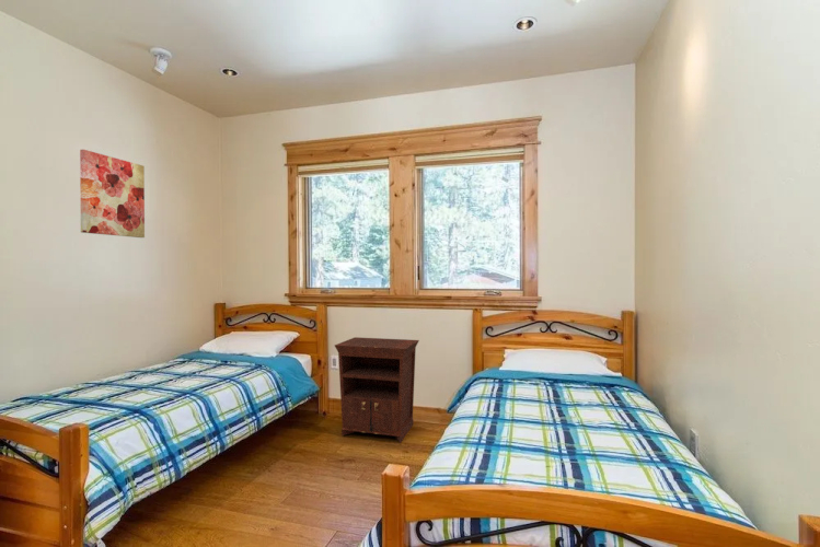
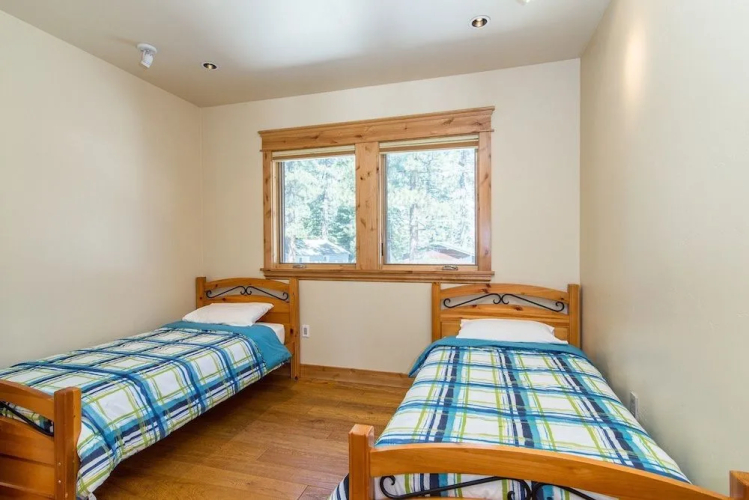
- wall art (114, 196)
- nightstand (378, 386)
